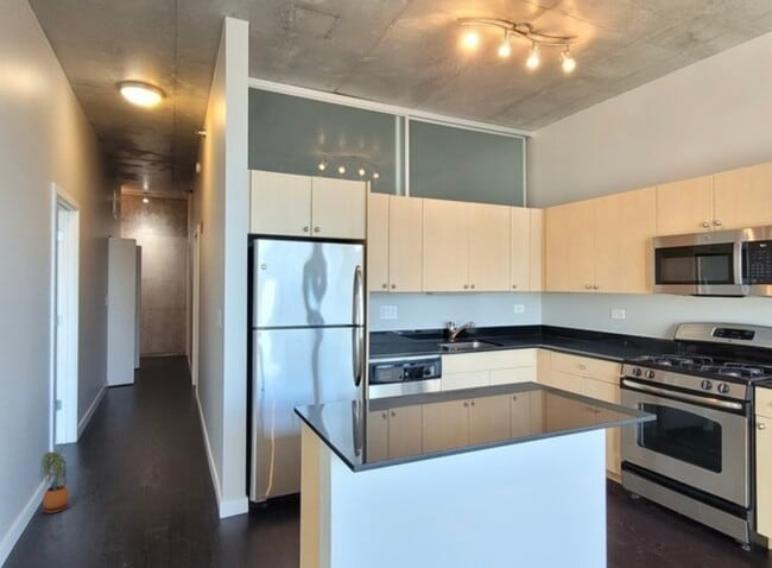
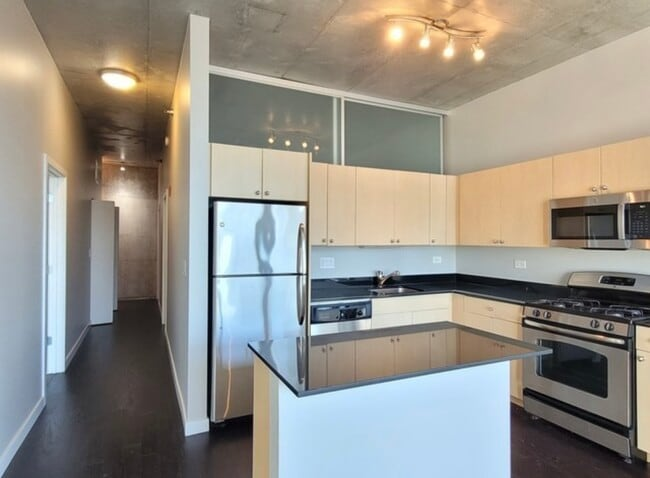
- potted plant (53, 481)
